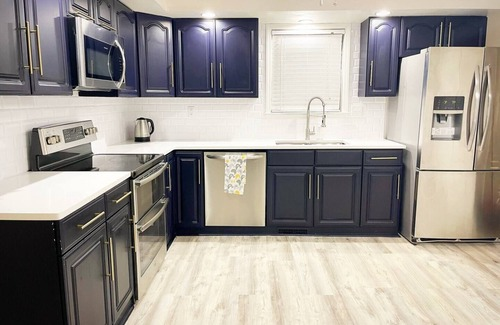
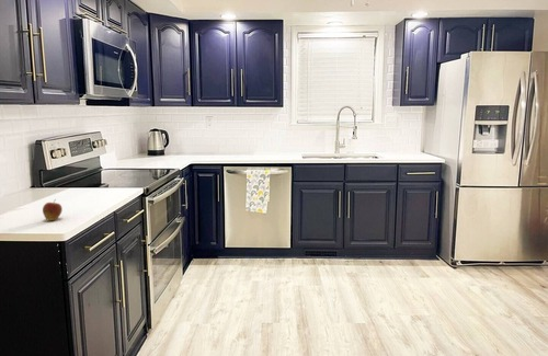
+ fruit (52, 209)
